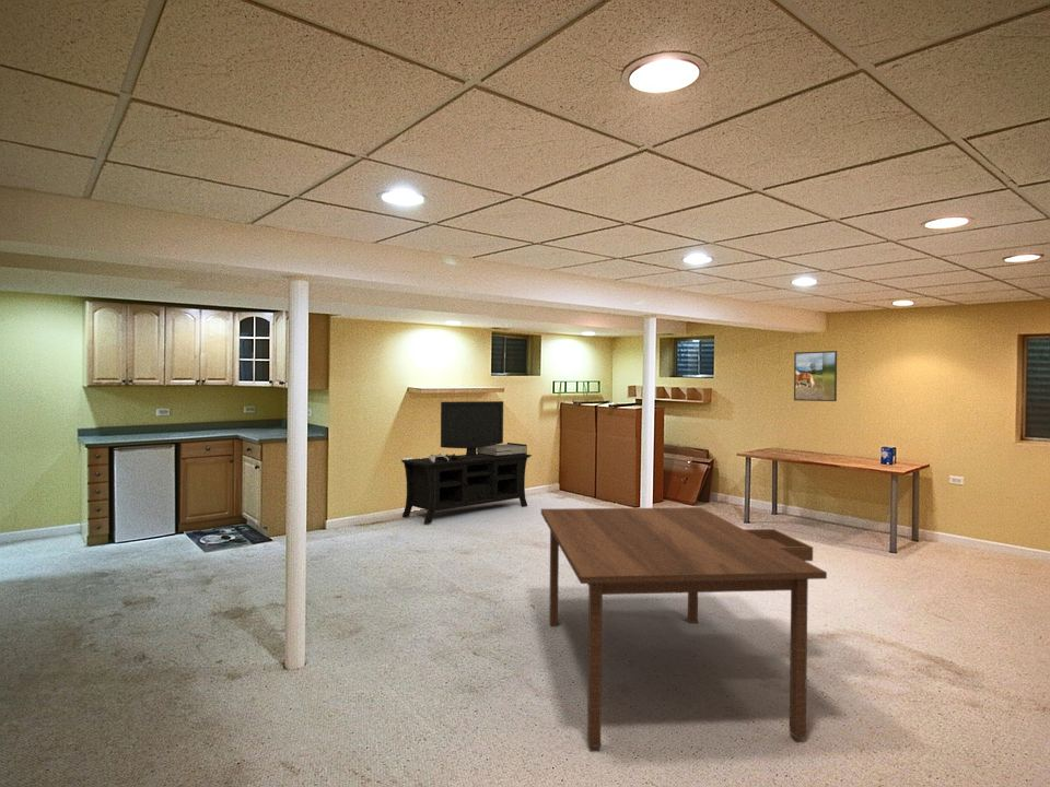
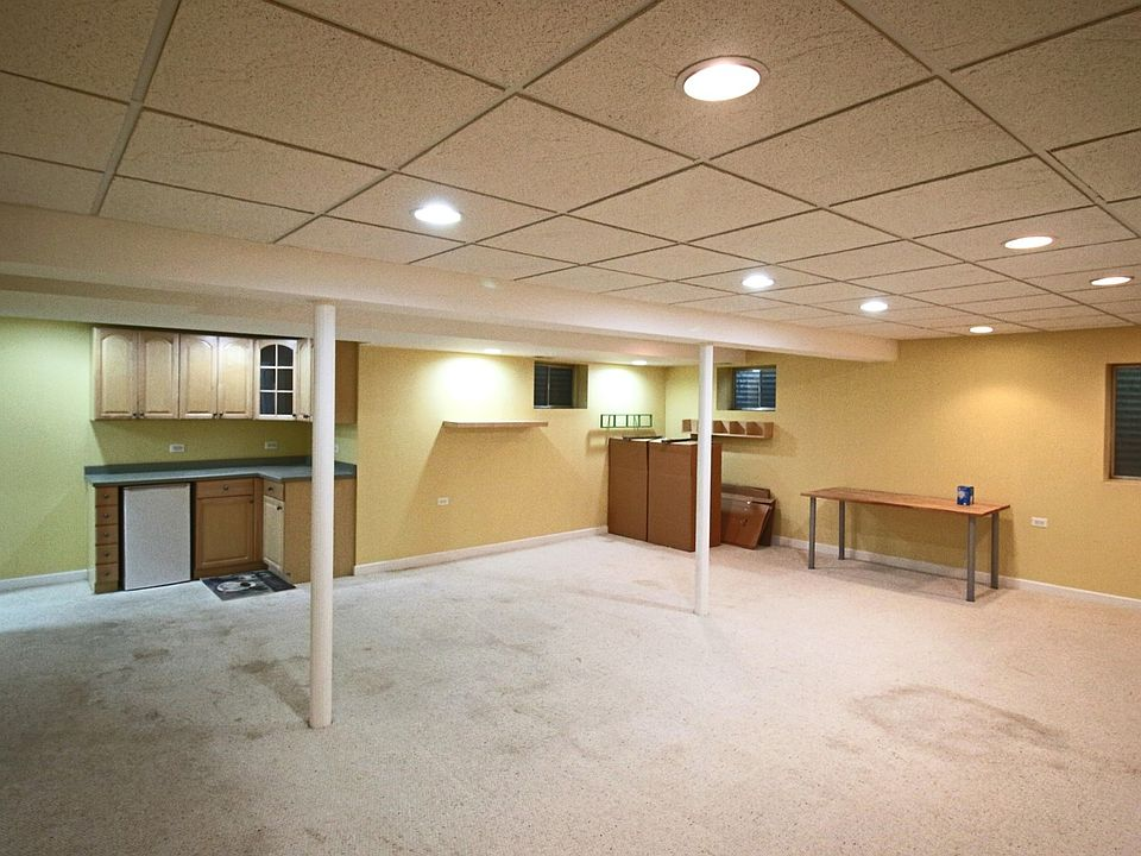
- dining table (654, 592)
- media console (469, 456)
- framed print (815, 376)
